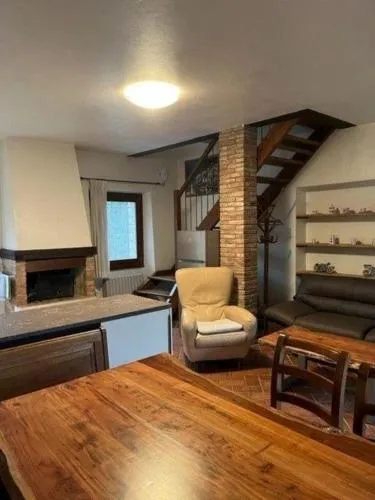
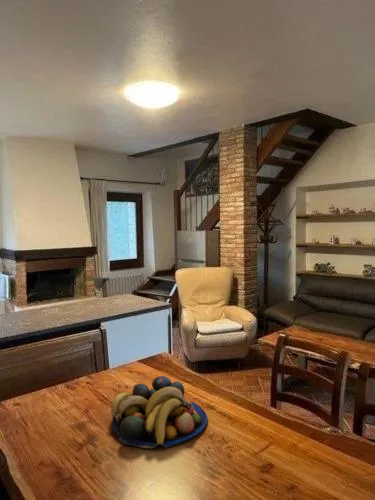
+ fruit bowl (160, 403)
